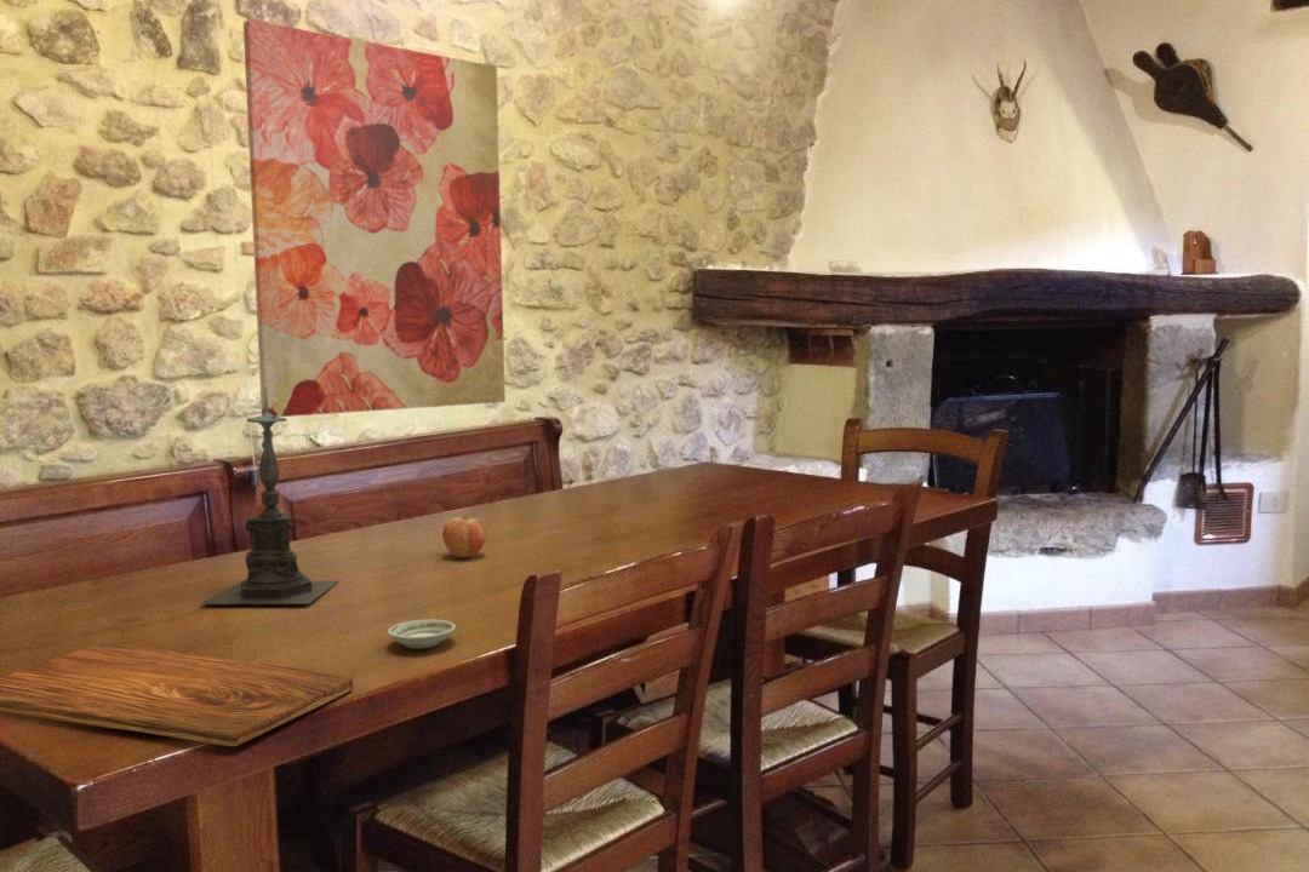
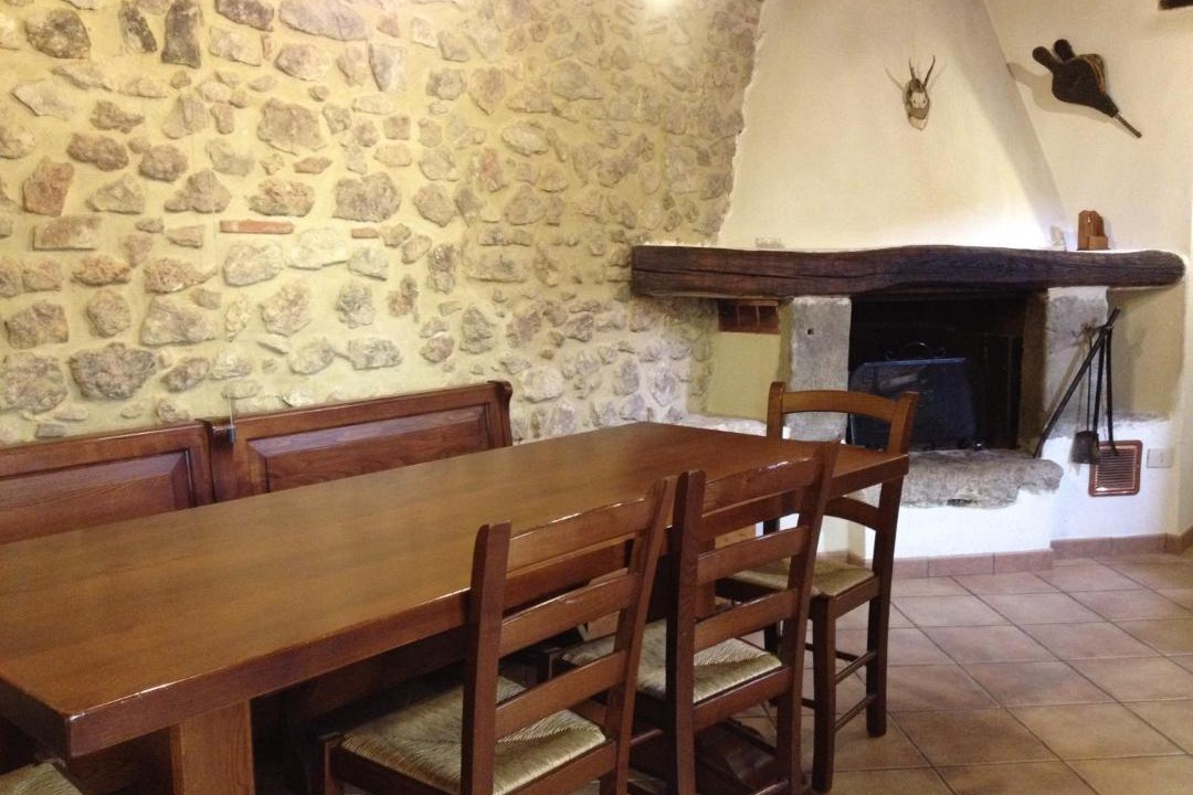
- fruit (463, 535)
- cutting board (160, 688)
- candle holder (268, 490)
- saucer (422, 635)
- wall art (387, 230)
